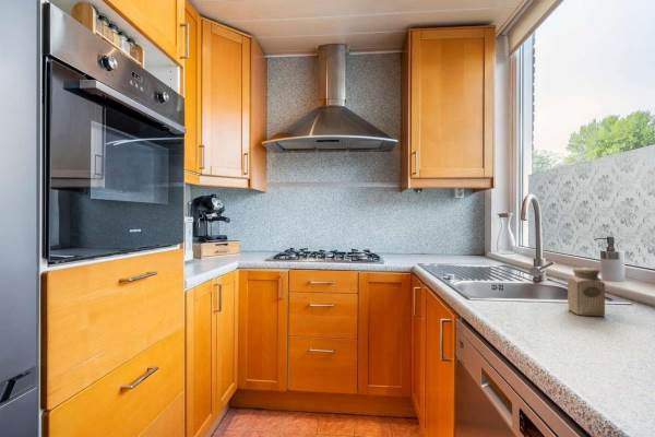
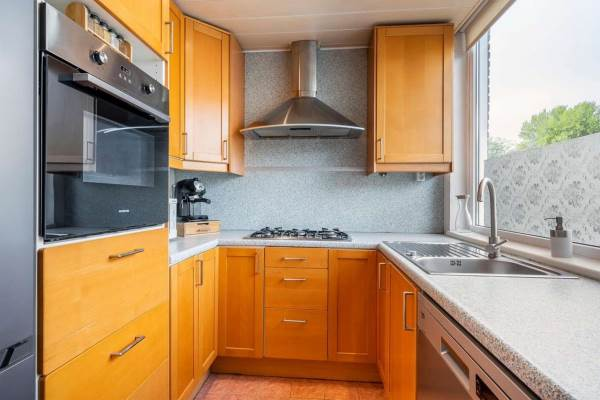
- salt shaker (585, 290)
